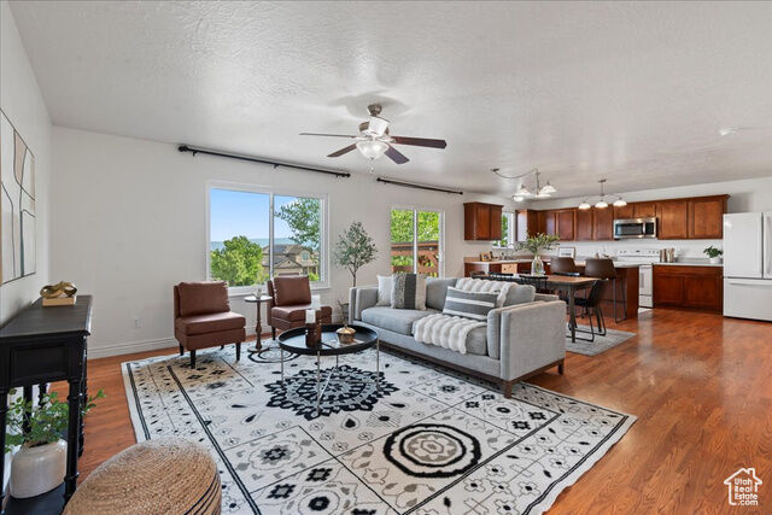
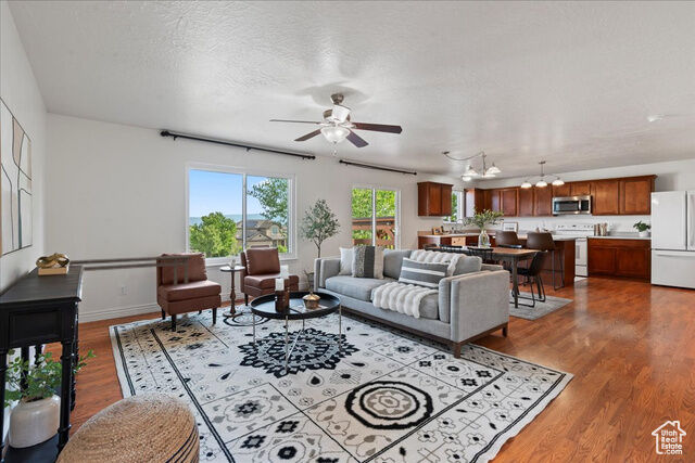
+ console table (126, 268)
